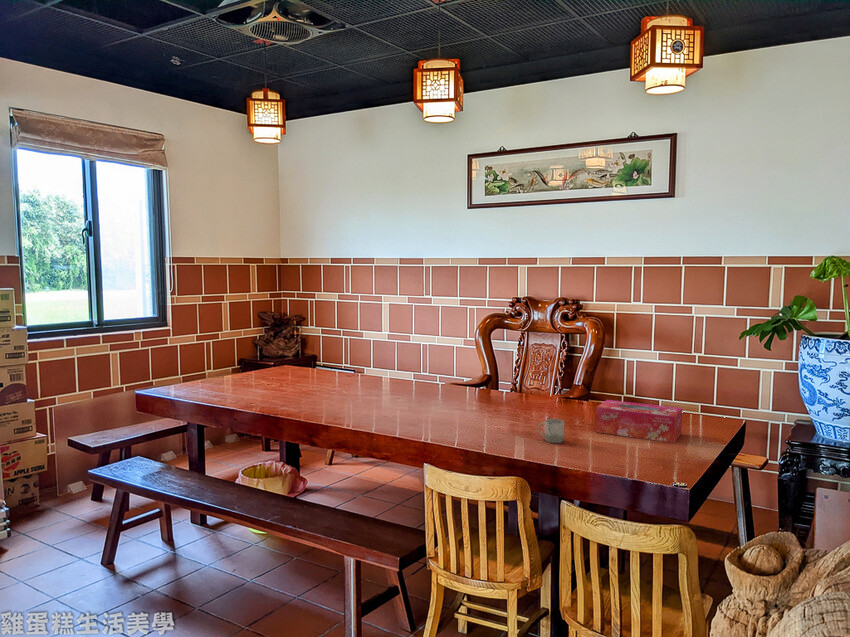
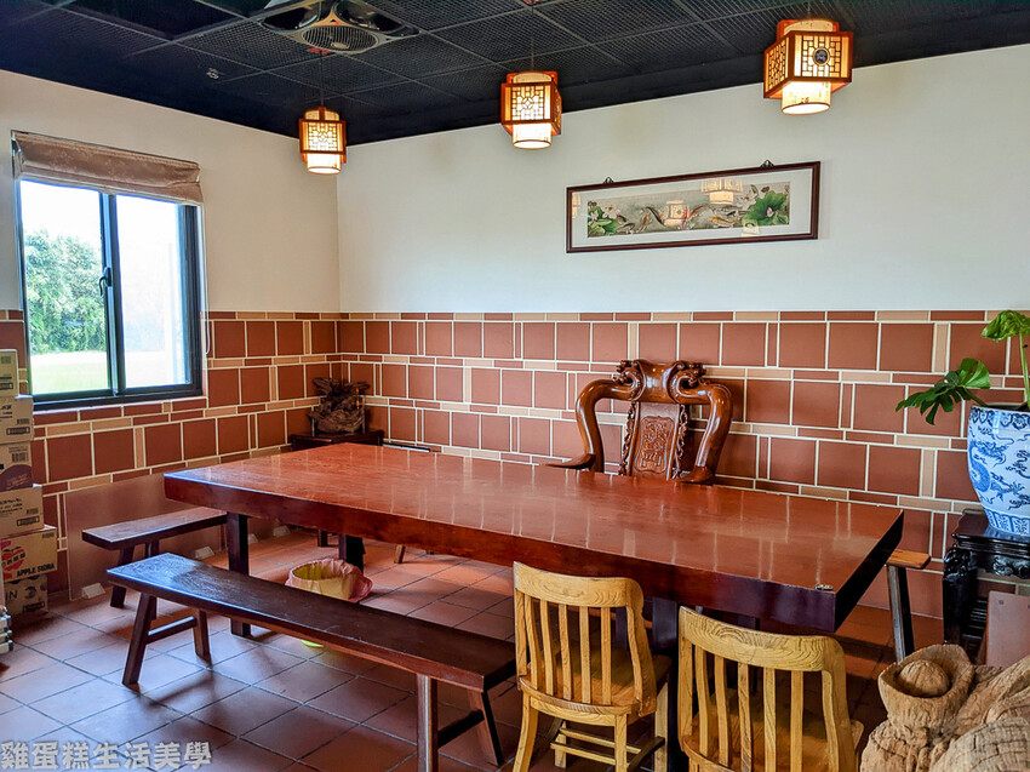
- cup (550, 430)
- tissue box (638, 420)
